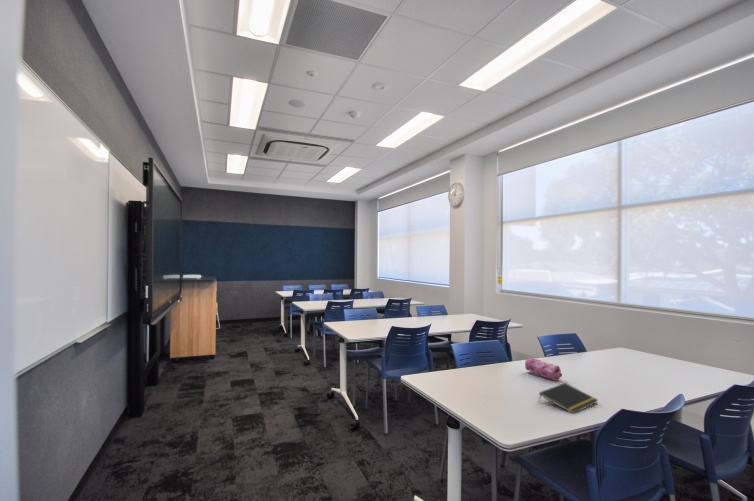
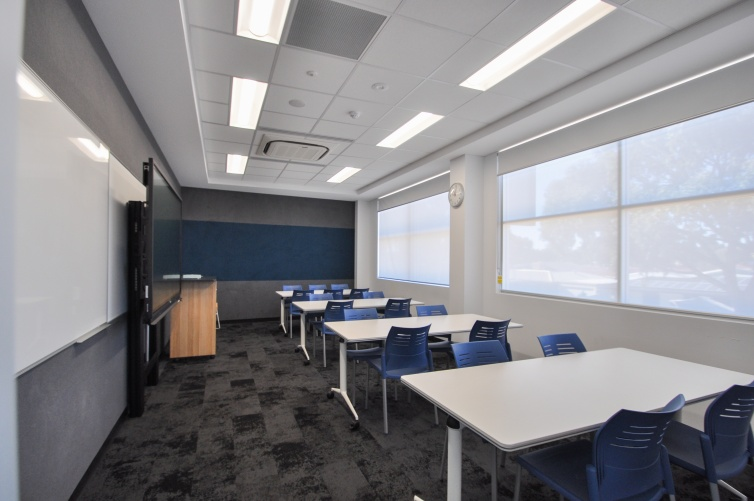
- notepad (568, 397)
- pencil case (542, 368)
